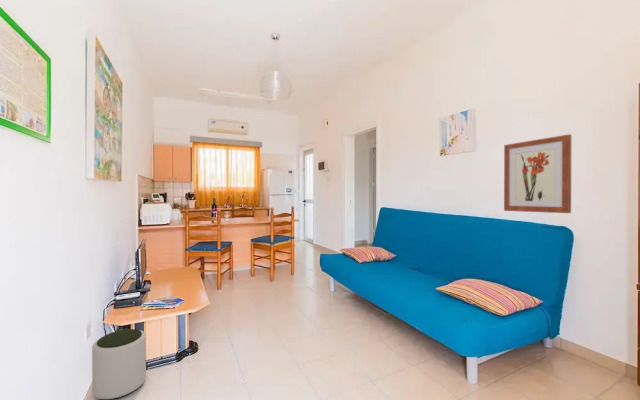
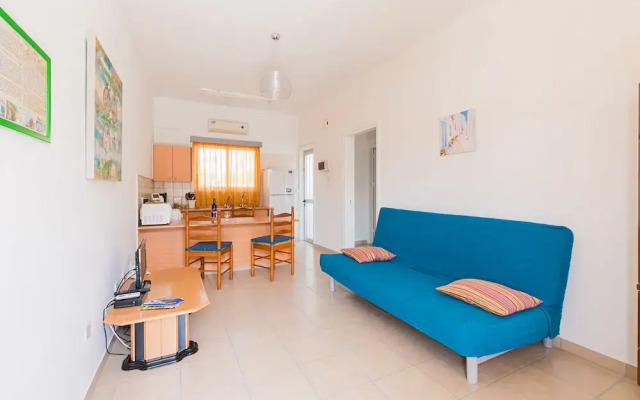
- plant pot (120, 361)
- wall art (534, 176)
